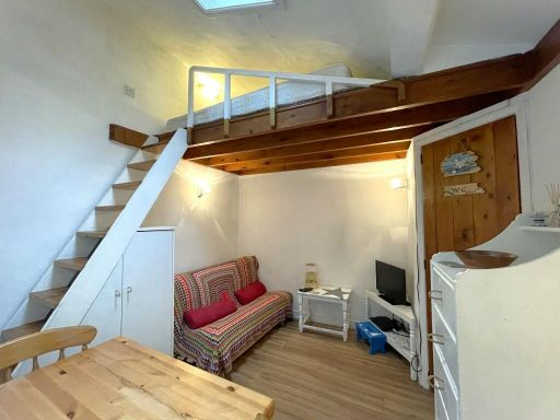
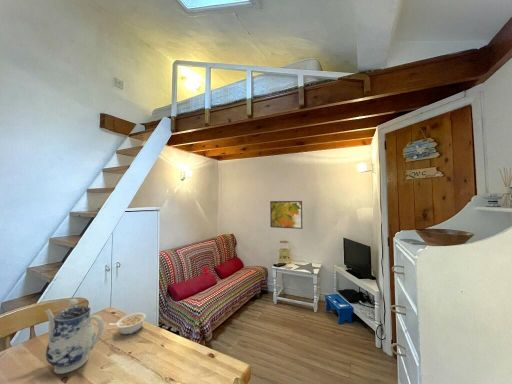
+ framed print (285, 214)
+ legume (130, 323)
+ teapot (72, 331)
